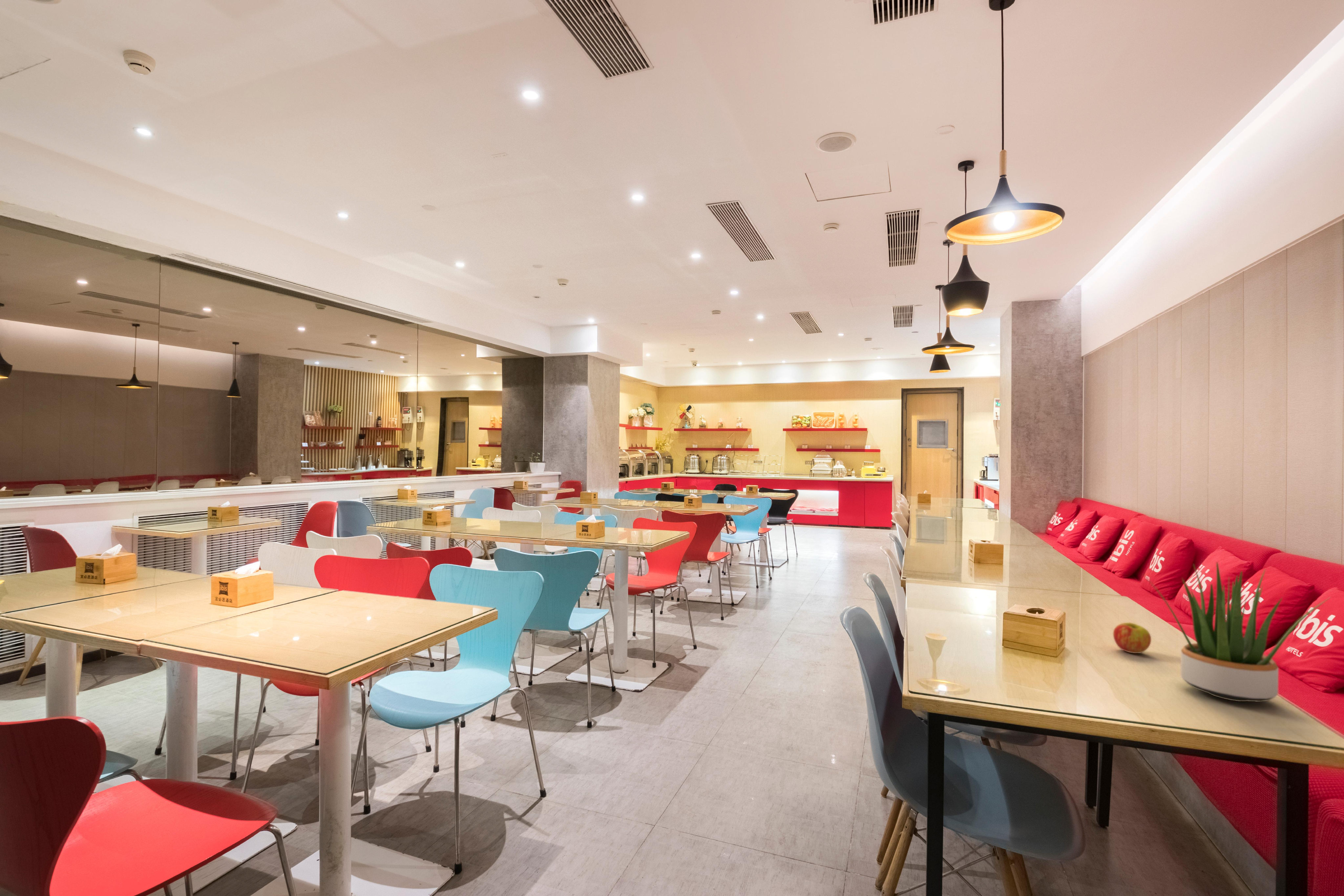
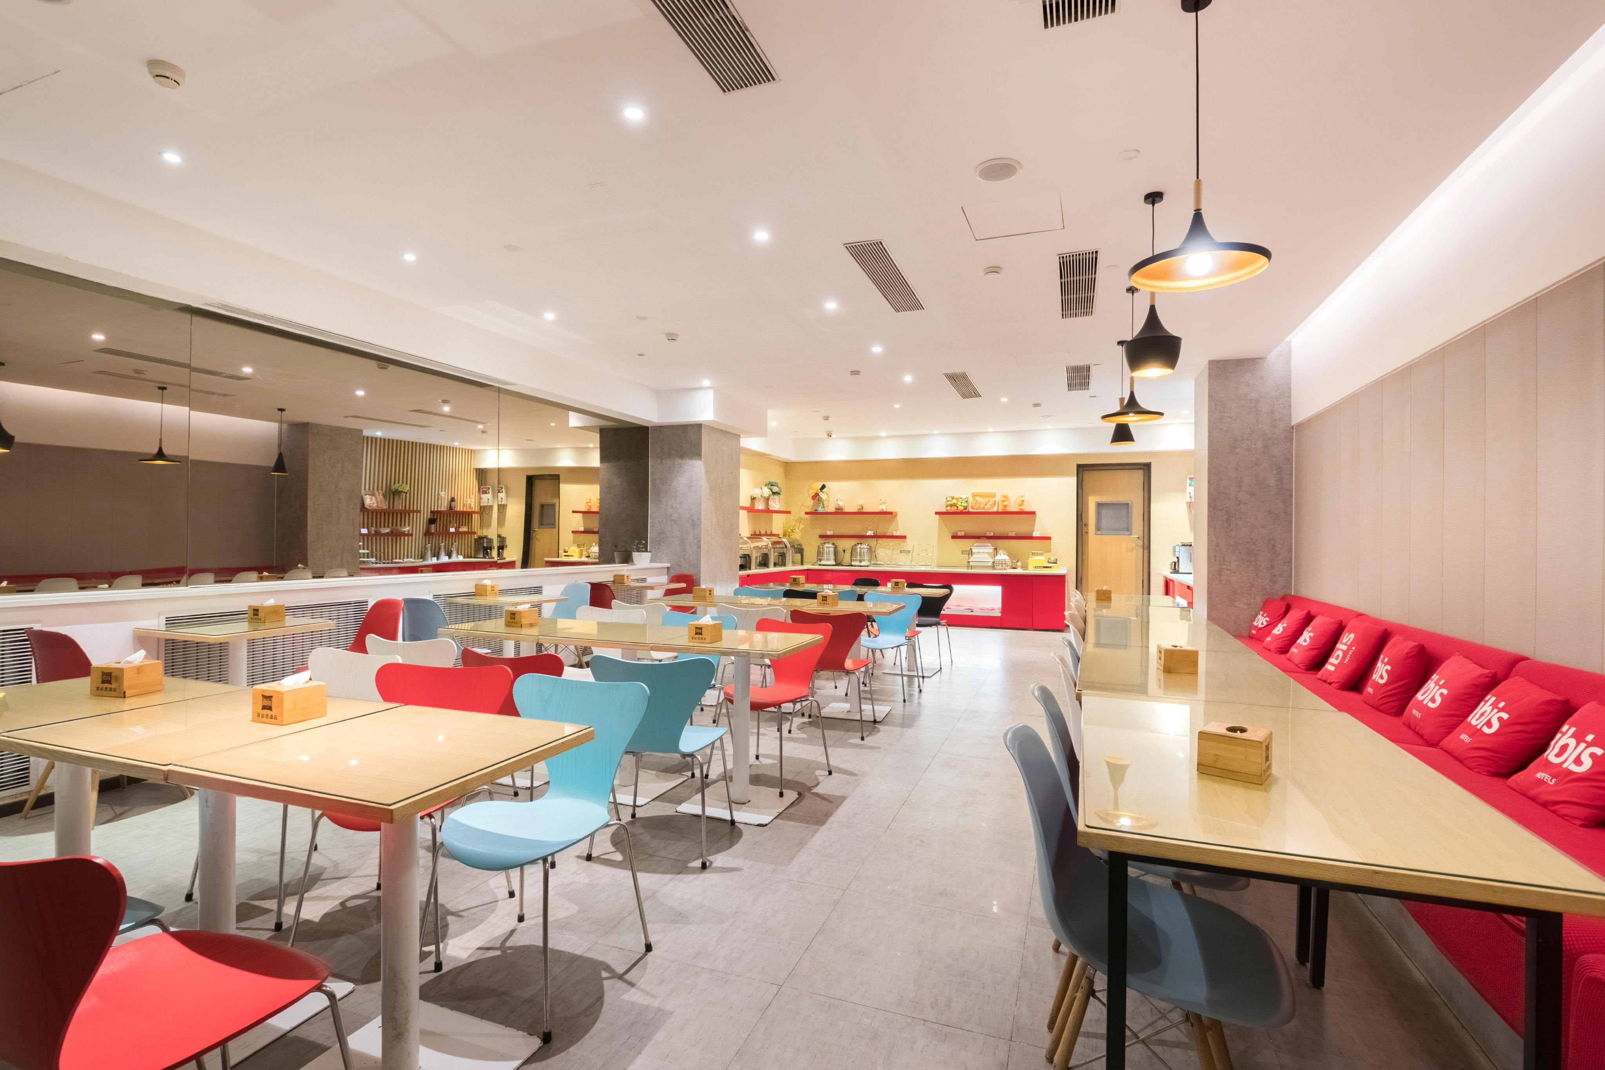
- apple (1132, 638)
- potted plant (1228, 631)
